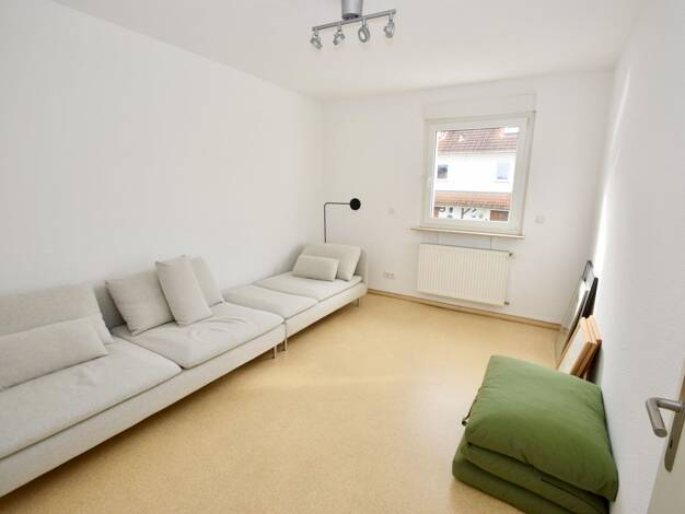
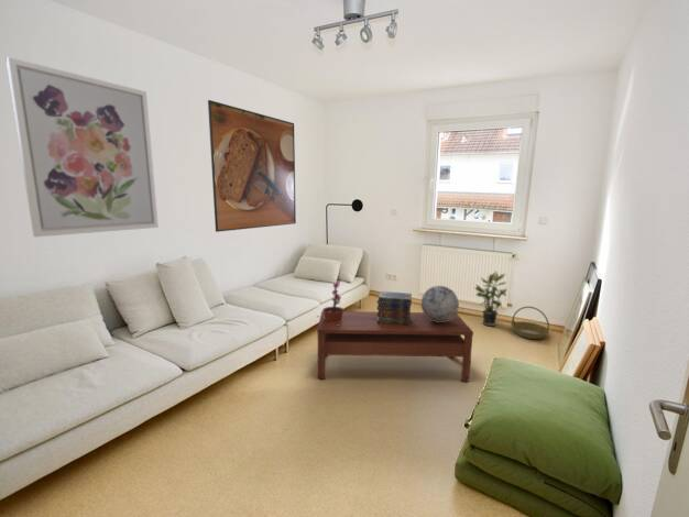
+ coffee table (391, 343)
+ potted plant (332, 299)
+ book stack (394, 307)
+ basket (529, 322)
+ wall art (95, 156)
+ decorative sphere (439, 304)
+ potted plant (490, 297)
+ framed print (259, 172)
